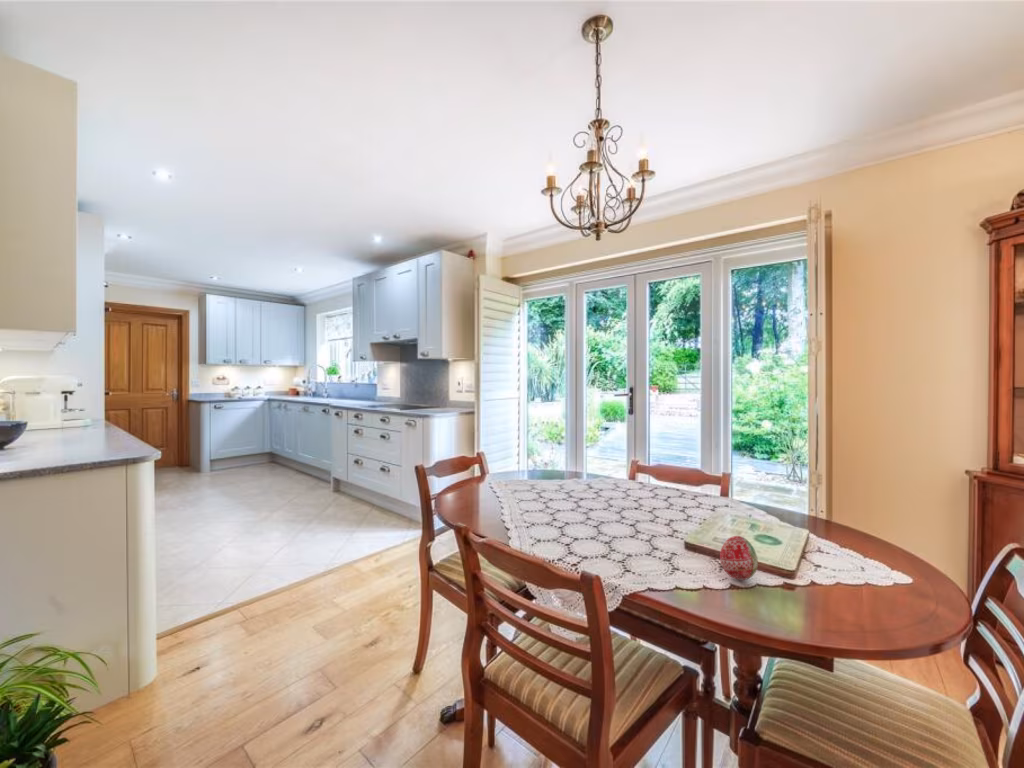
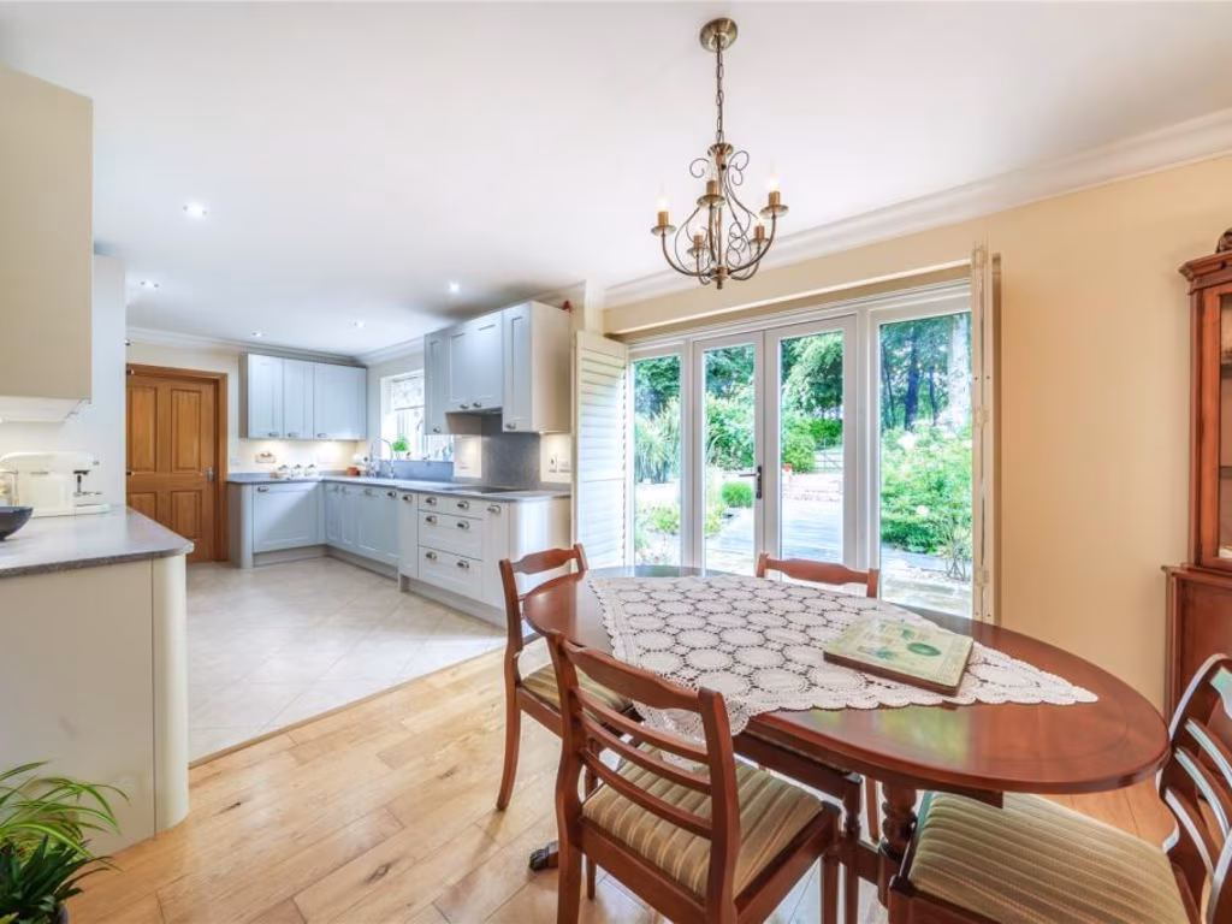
- decorative egg (738, 557)
